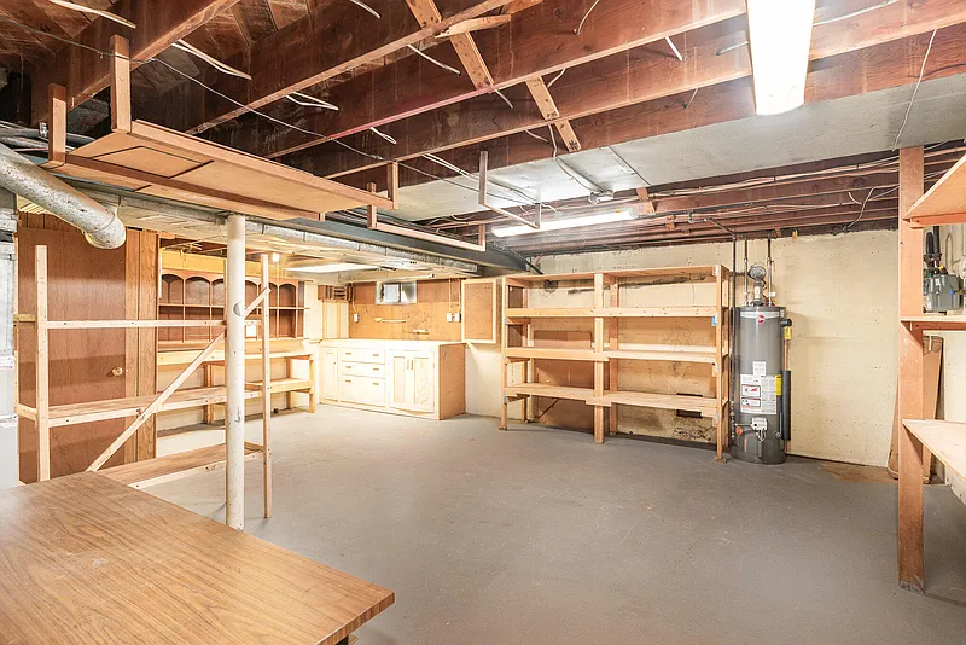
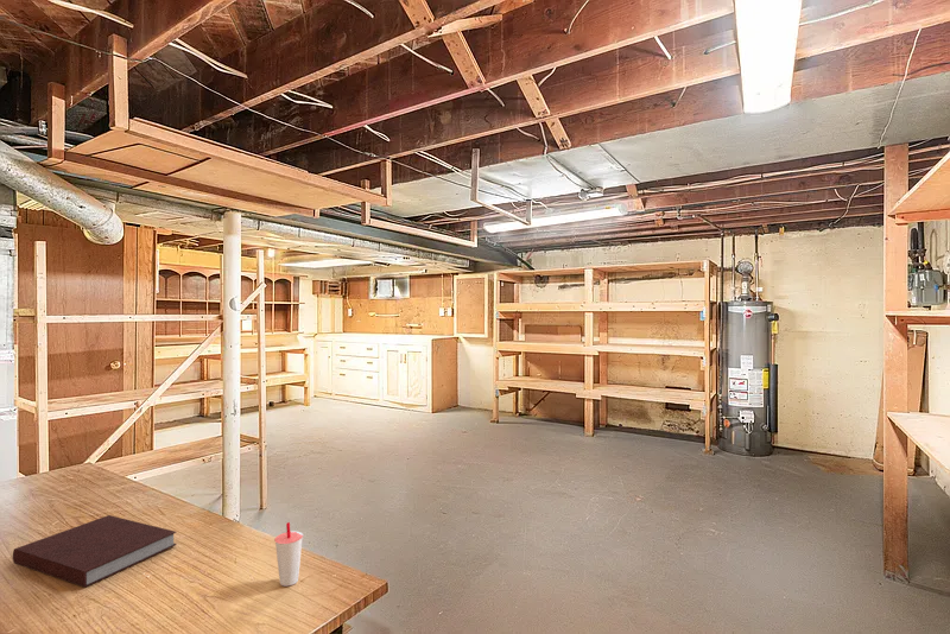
+ notebook (97, 546)
+ cup (289, 551)
